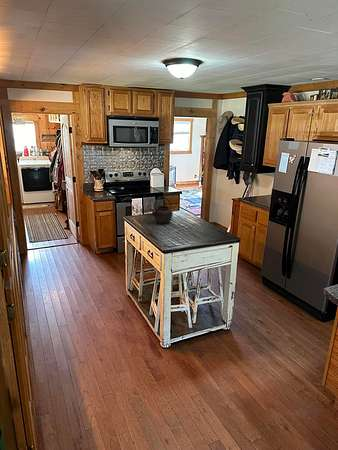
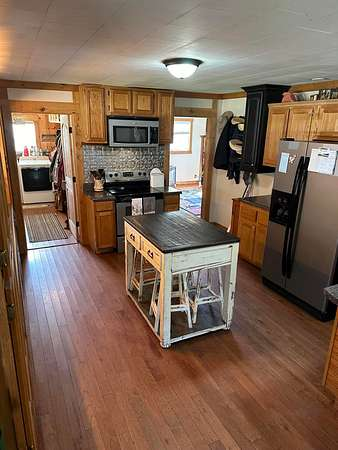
- kettle (160, 210)
